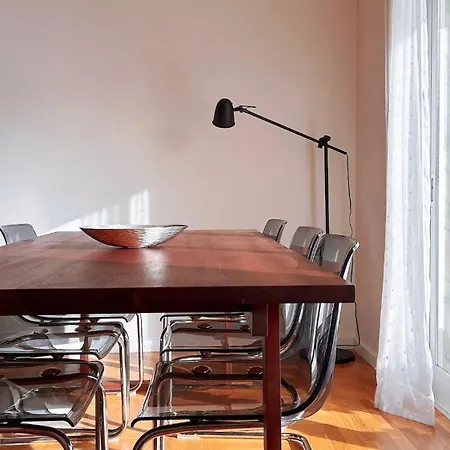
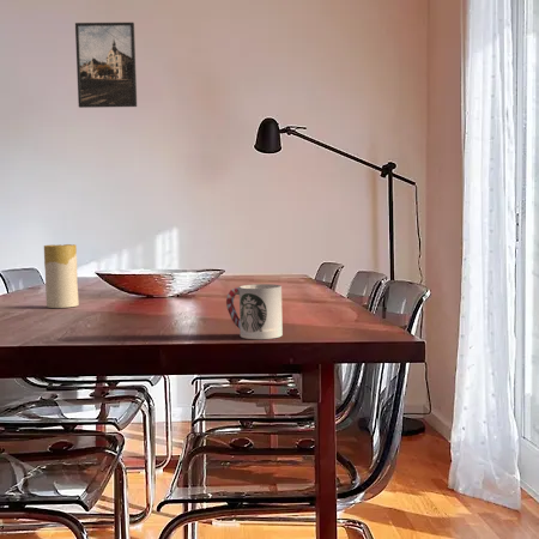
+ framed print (105, 65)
+ candle (61, 275)
+ cup (253, 310)
